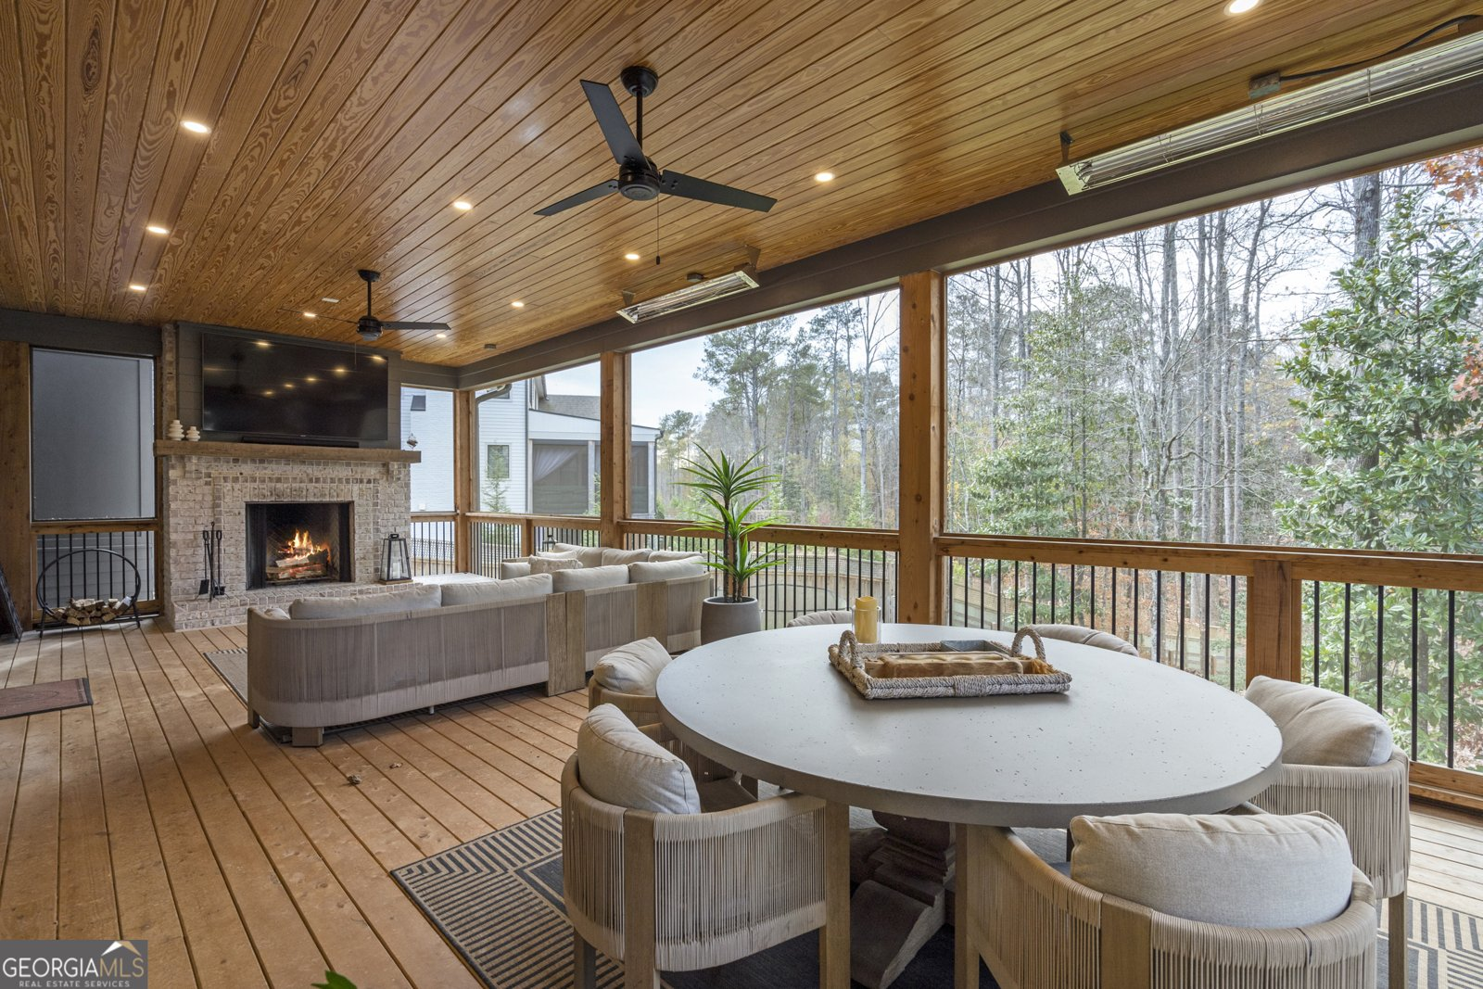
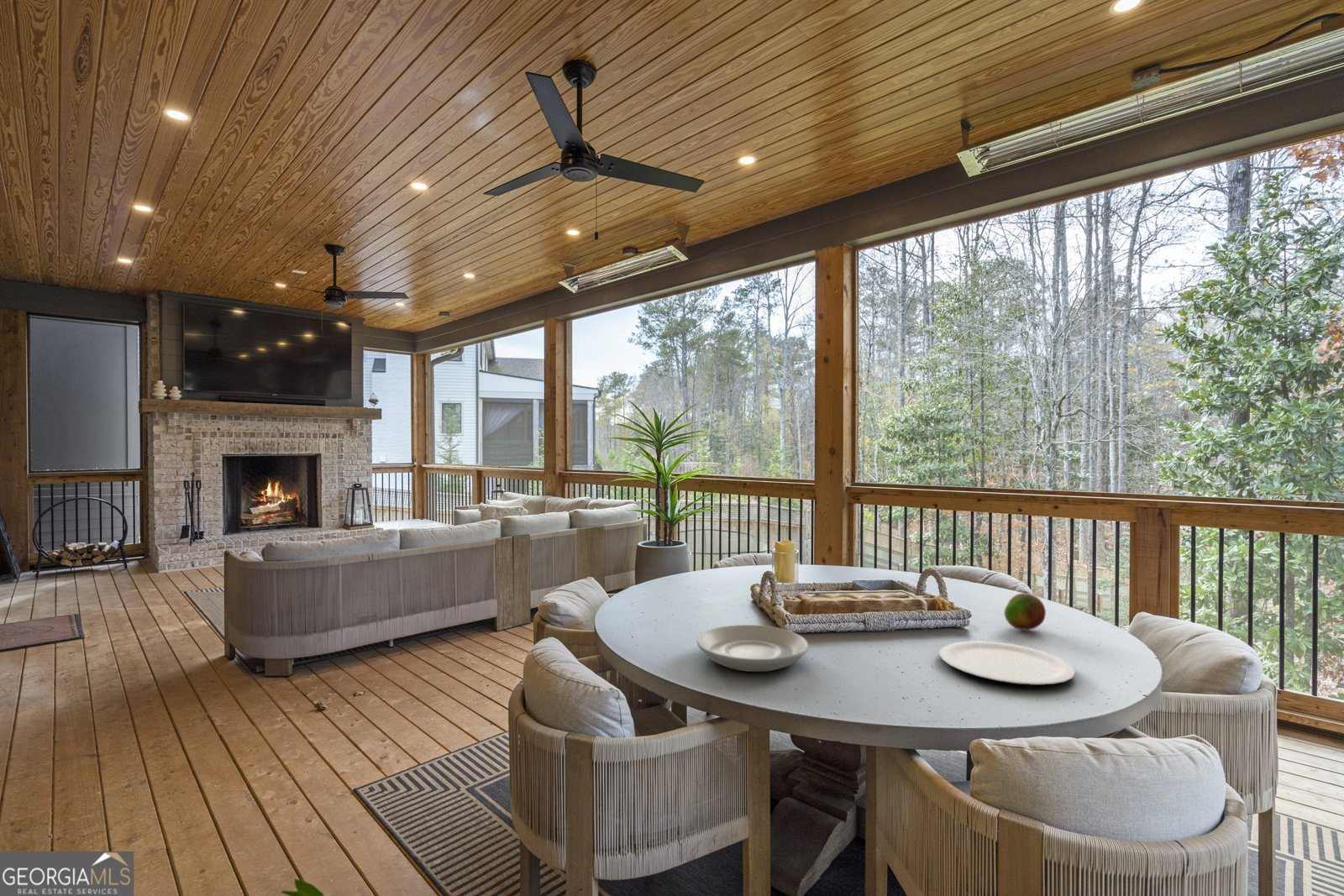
+ plate (1004, 663)
+ plate (752, 649)
+ fruit (1024, 611)
